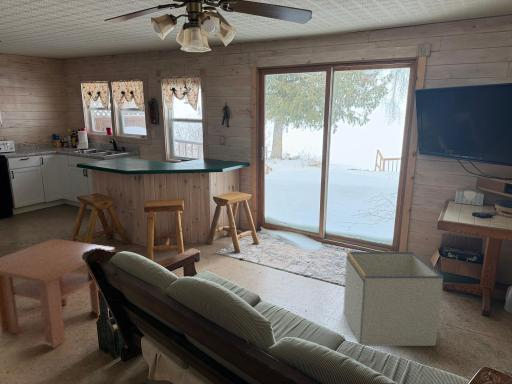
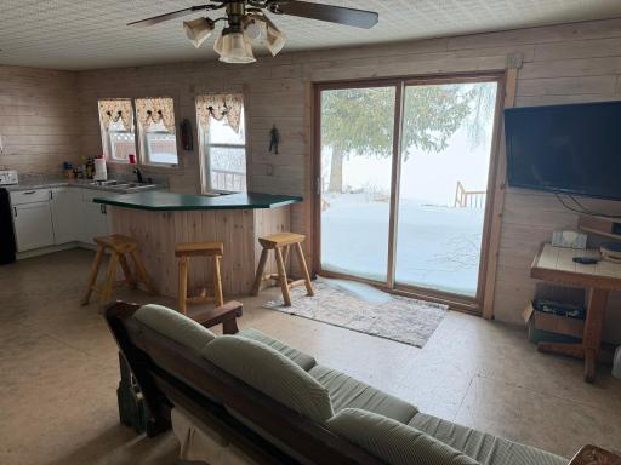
- coffee table (53, 289)
- storage bin (388, 295)
